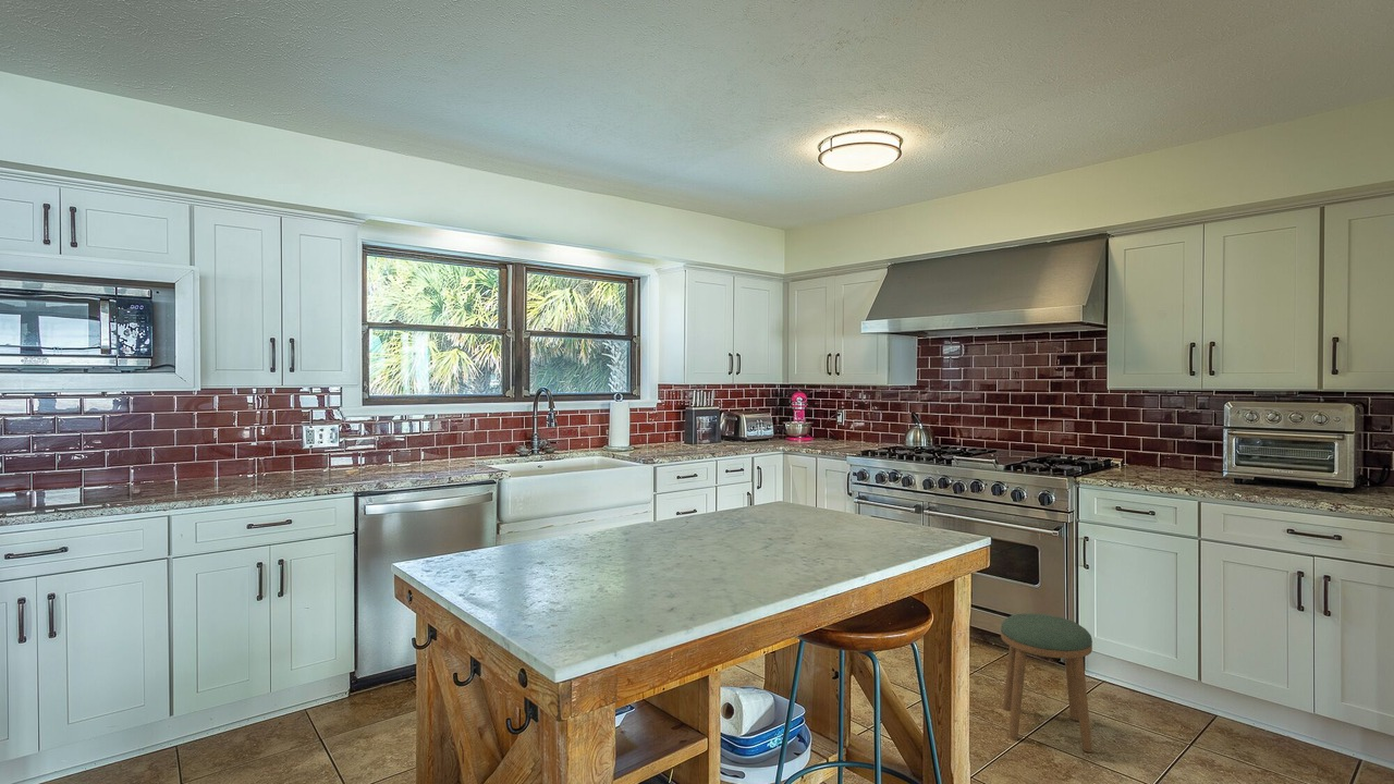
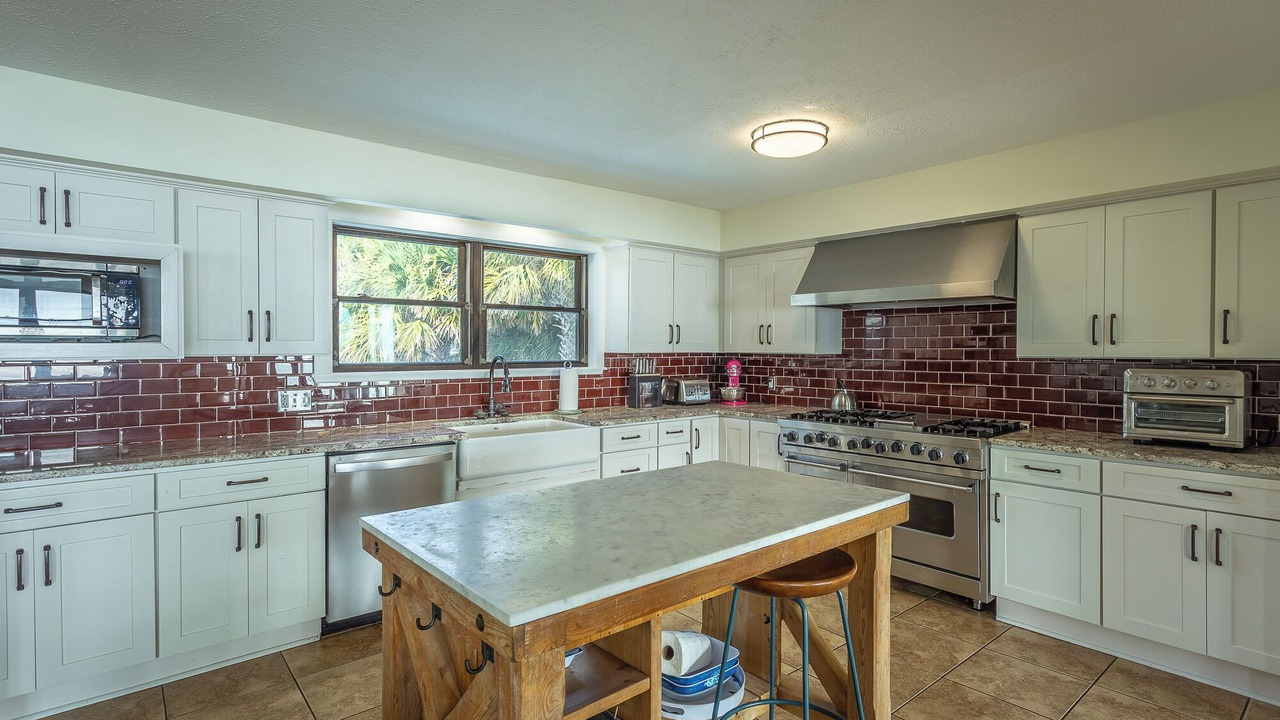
- stool (1050, 657)
